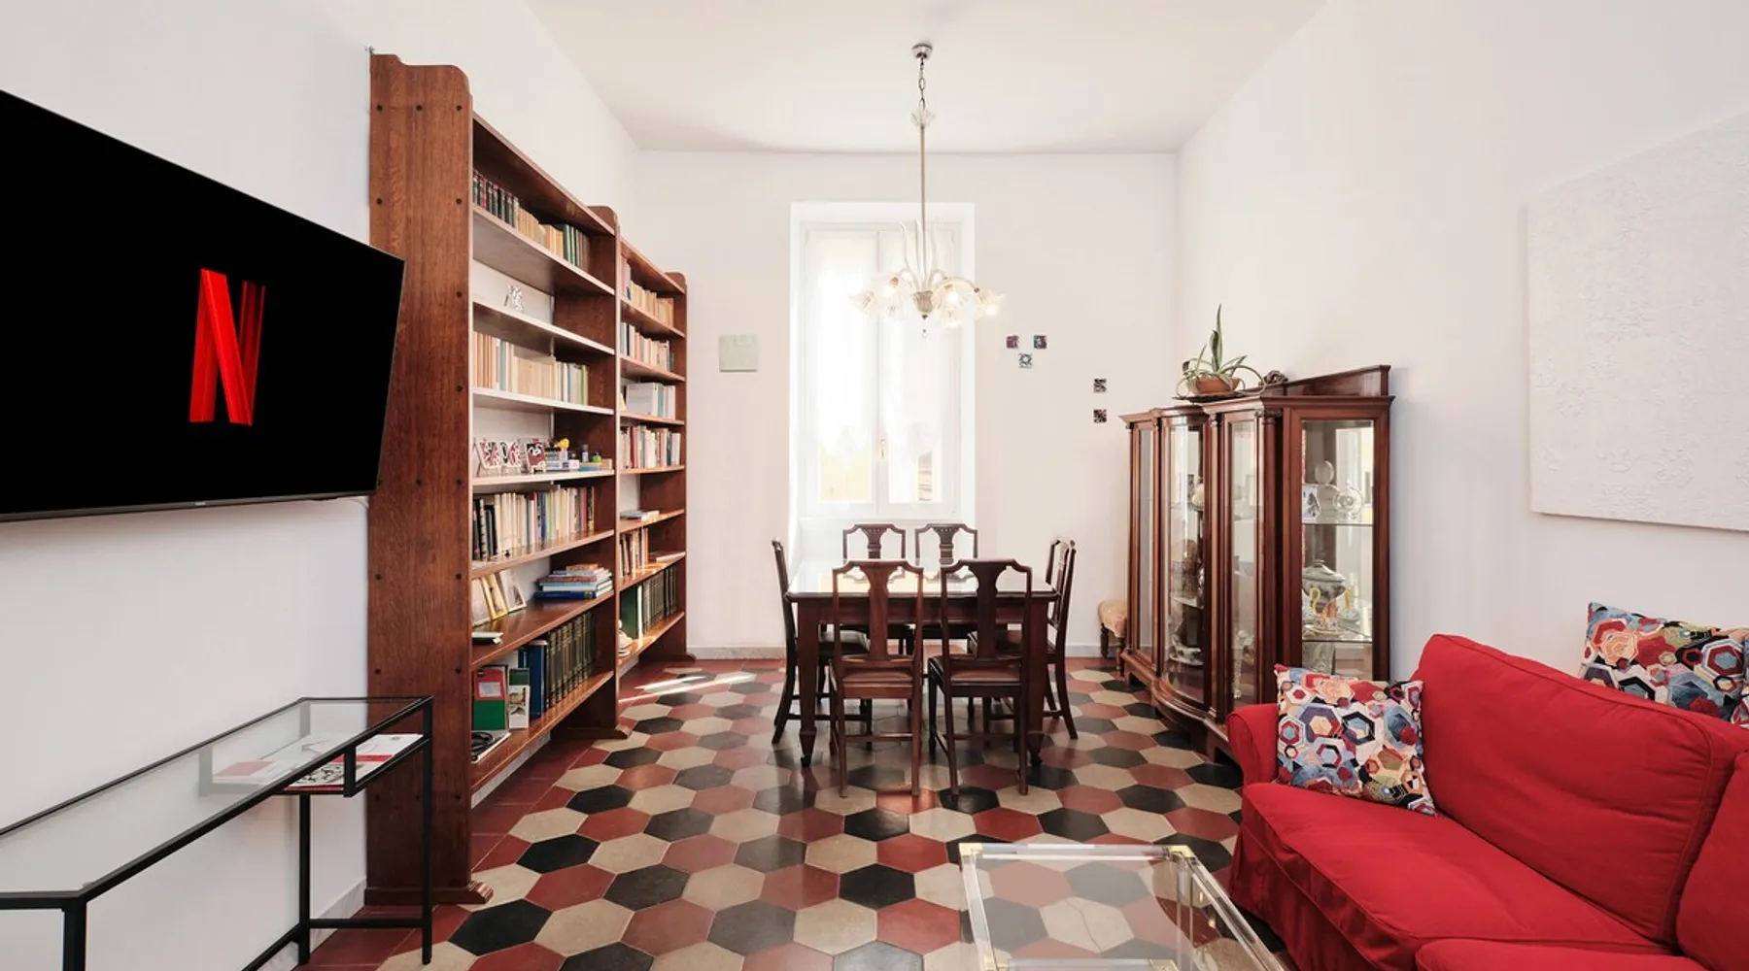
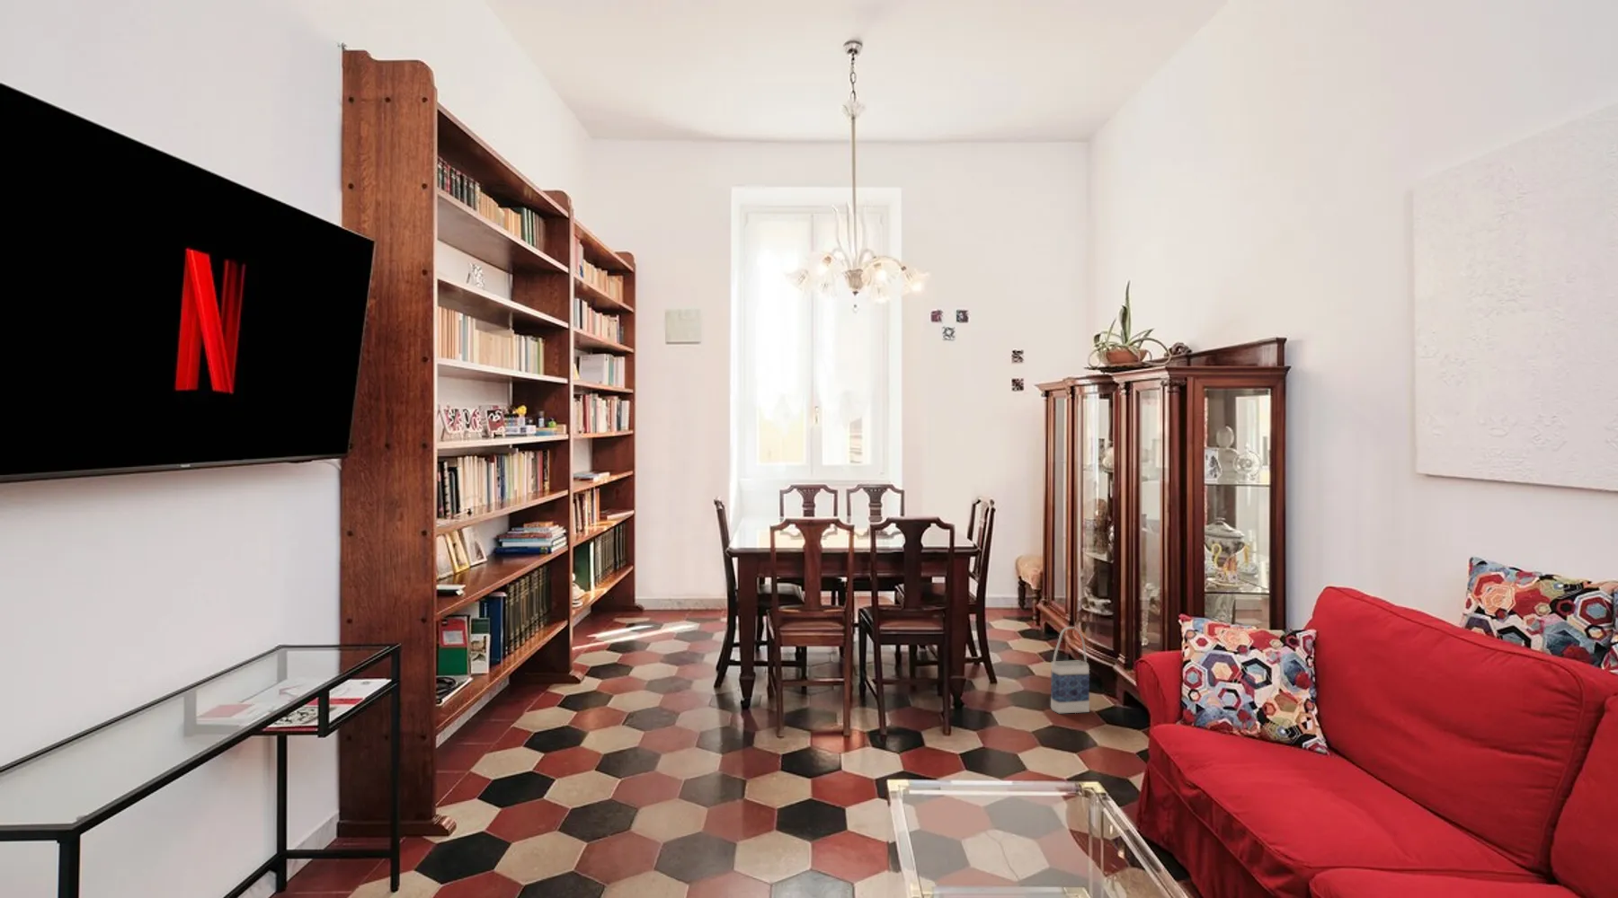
+ bag (1070, 668)
